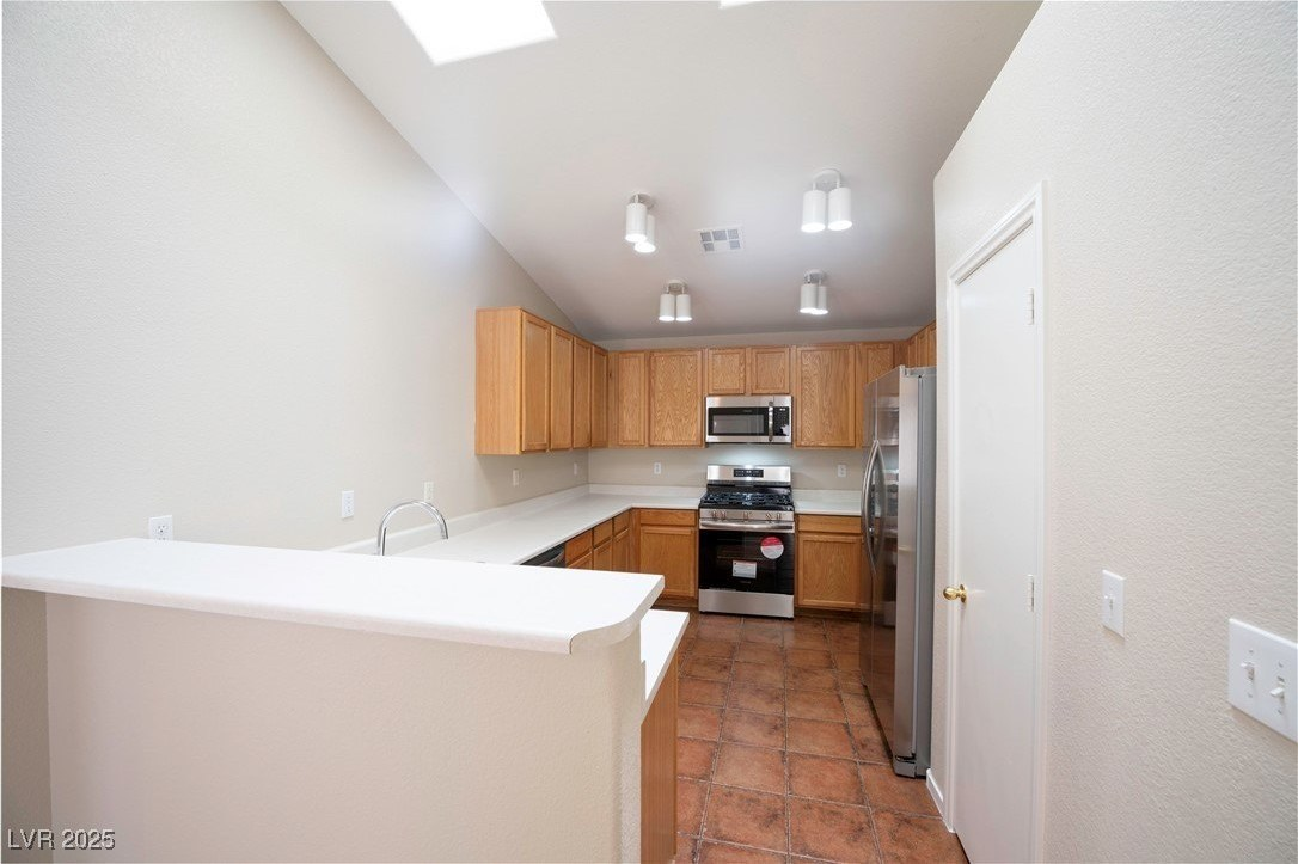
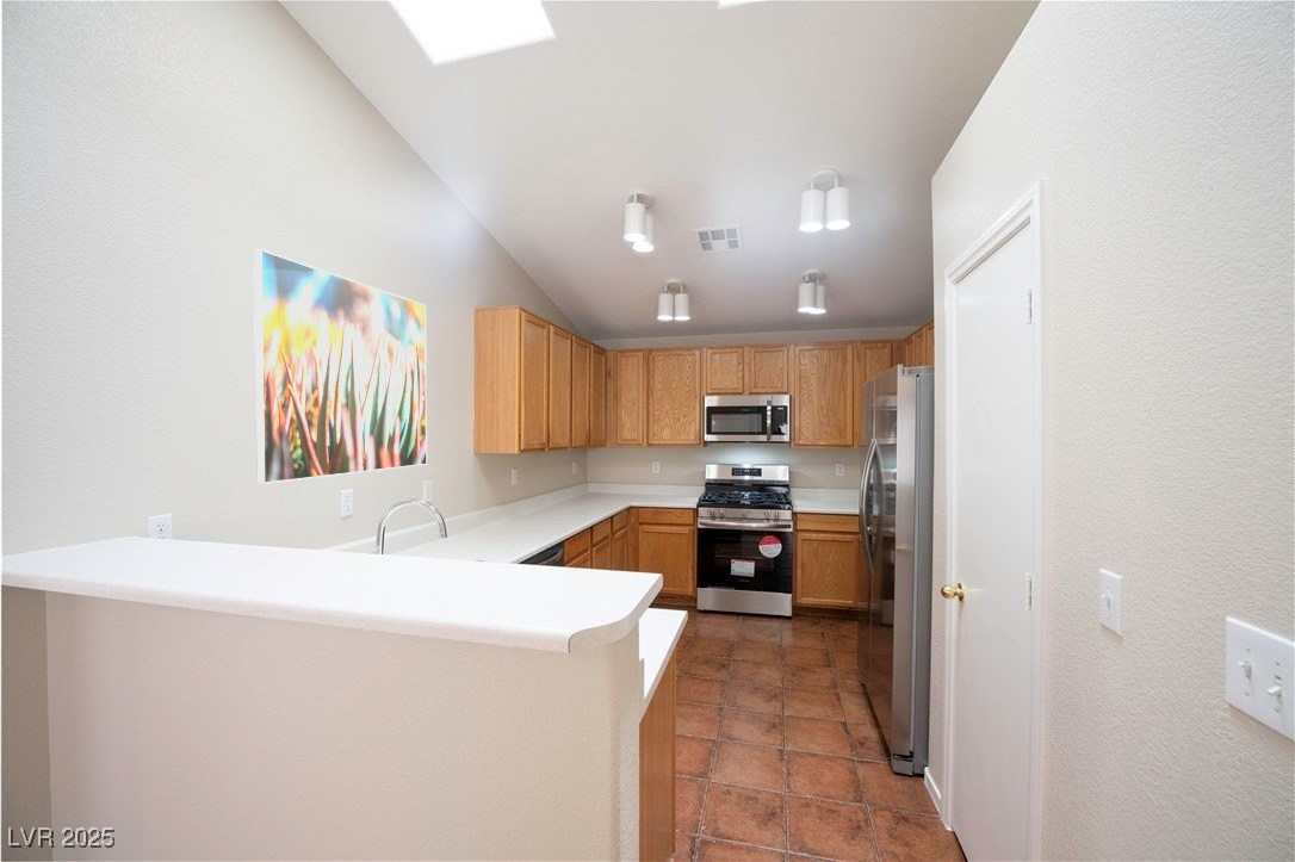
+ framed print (357, 377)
